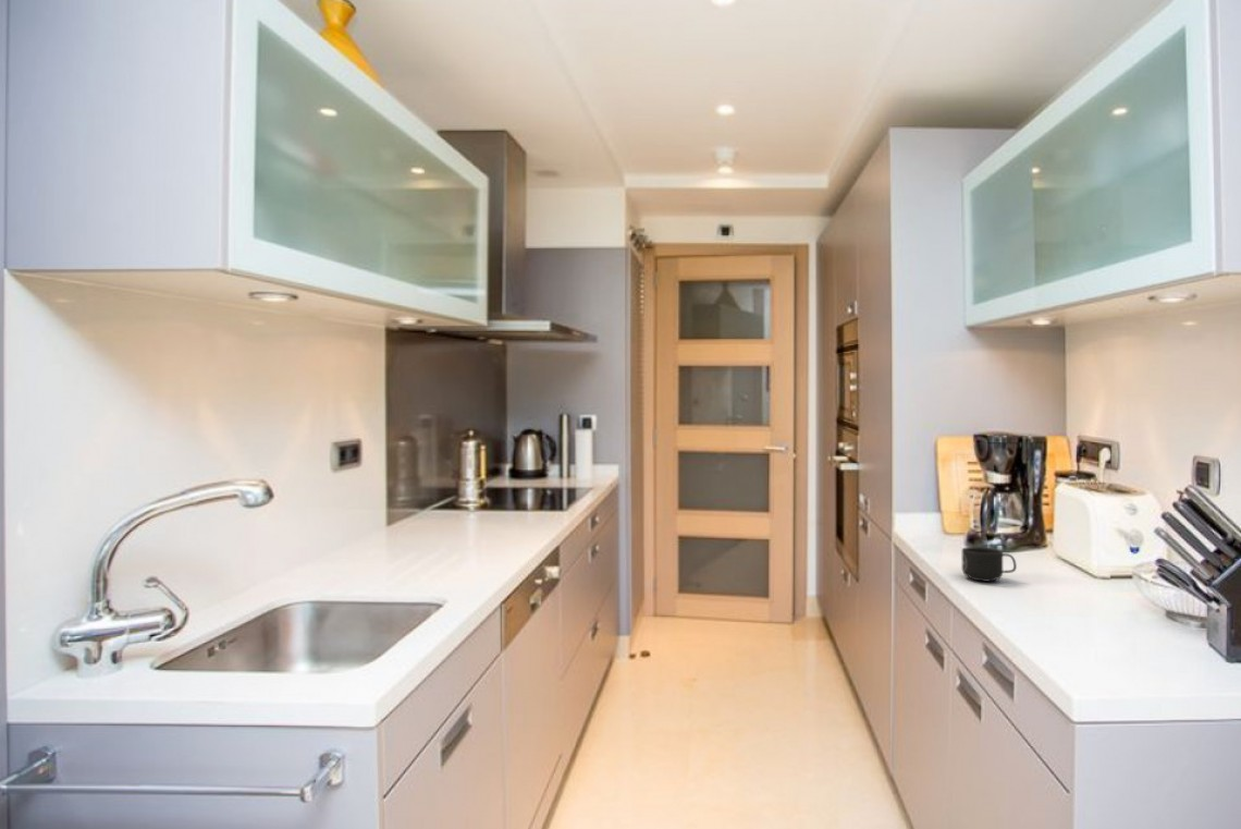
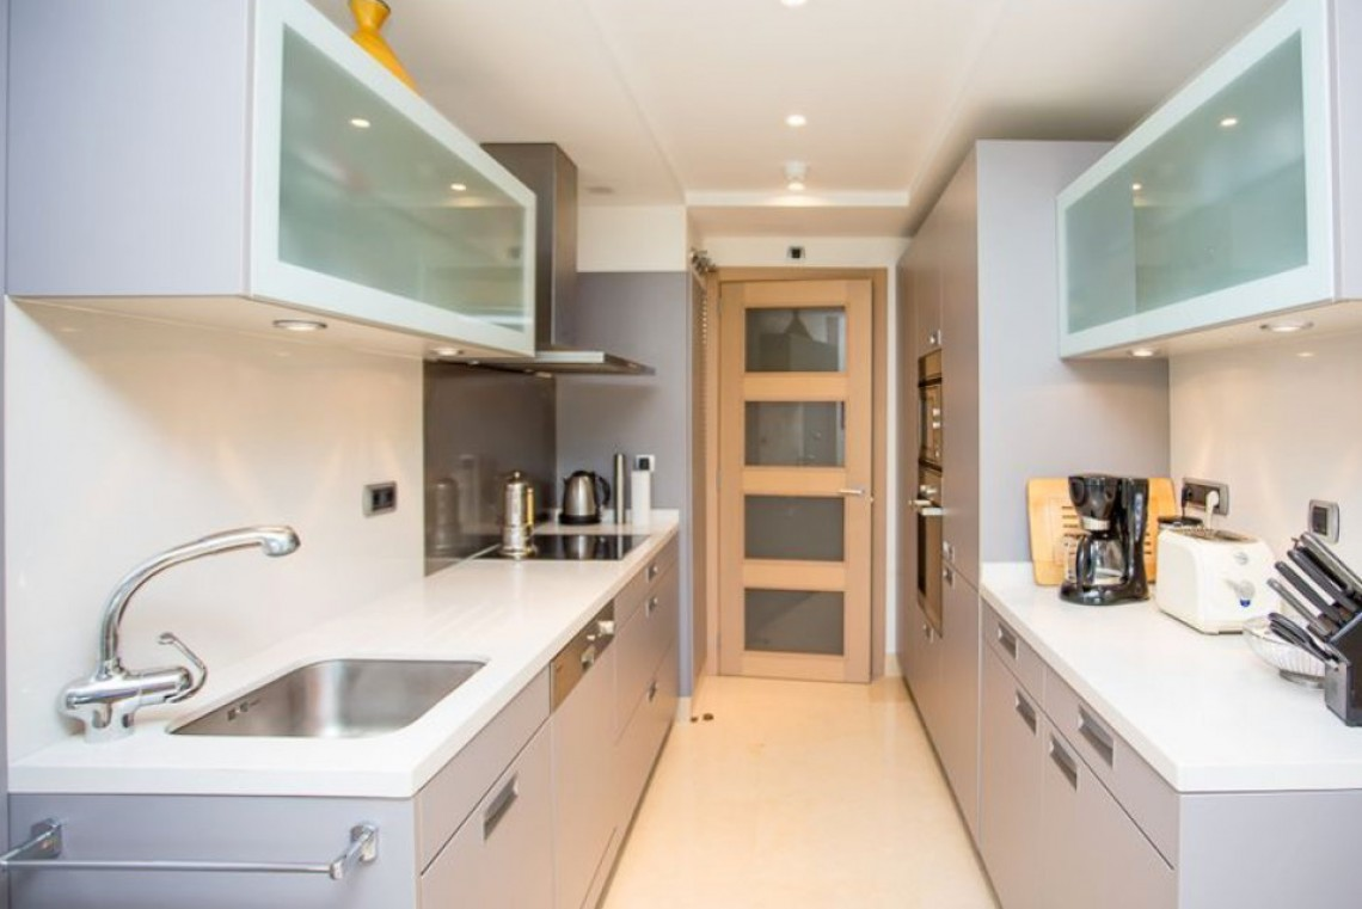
- mug (988, 564)
